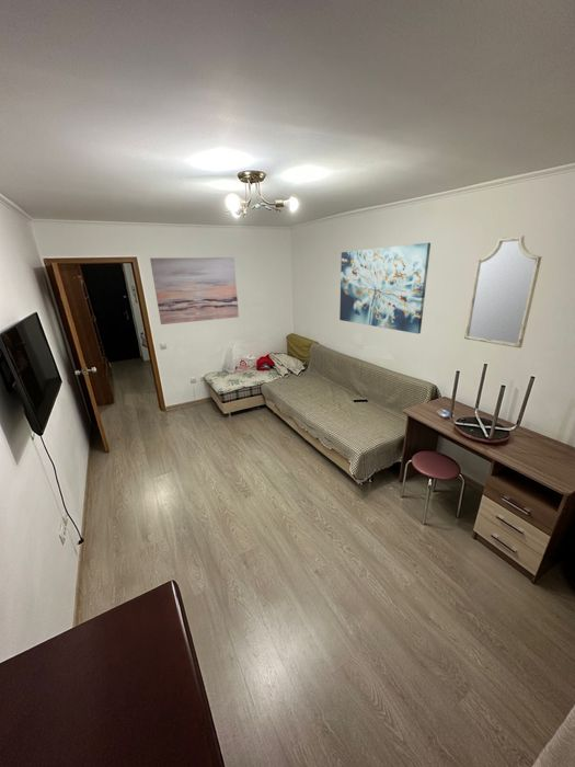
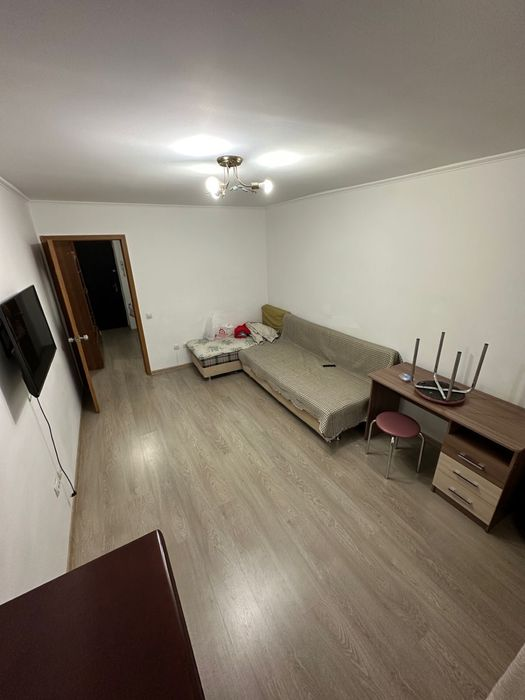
- wall art (377, 288)
- wall art (198, 289)
- home mirror (499, 293)
